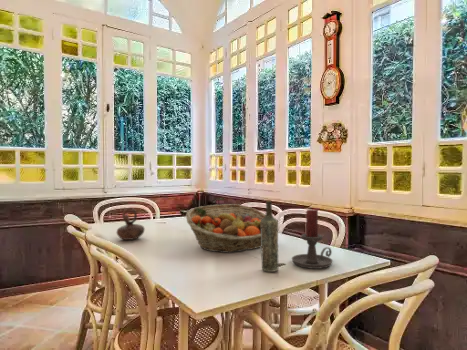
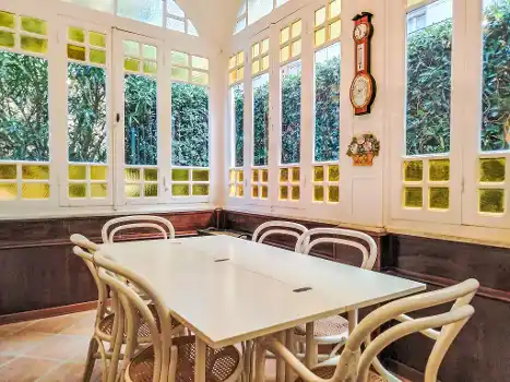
- candle holder (315, 235)
- bottle (269, 235)
- teapot (129, 222)
- fruit basket (230, 226)
